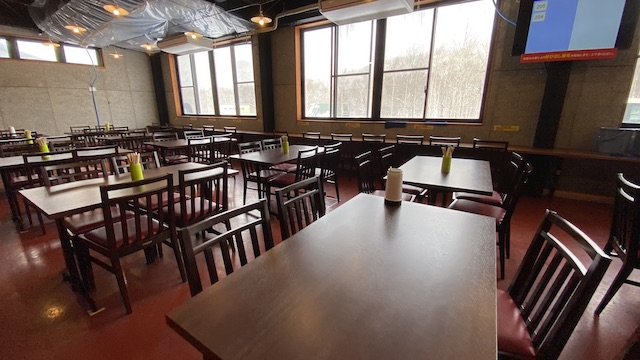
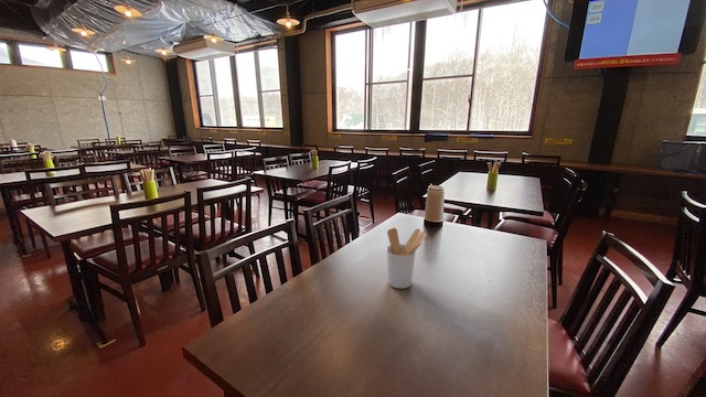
+ utensil holder (406, 256)
